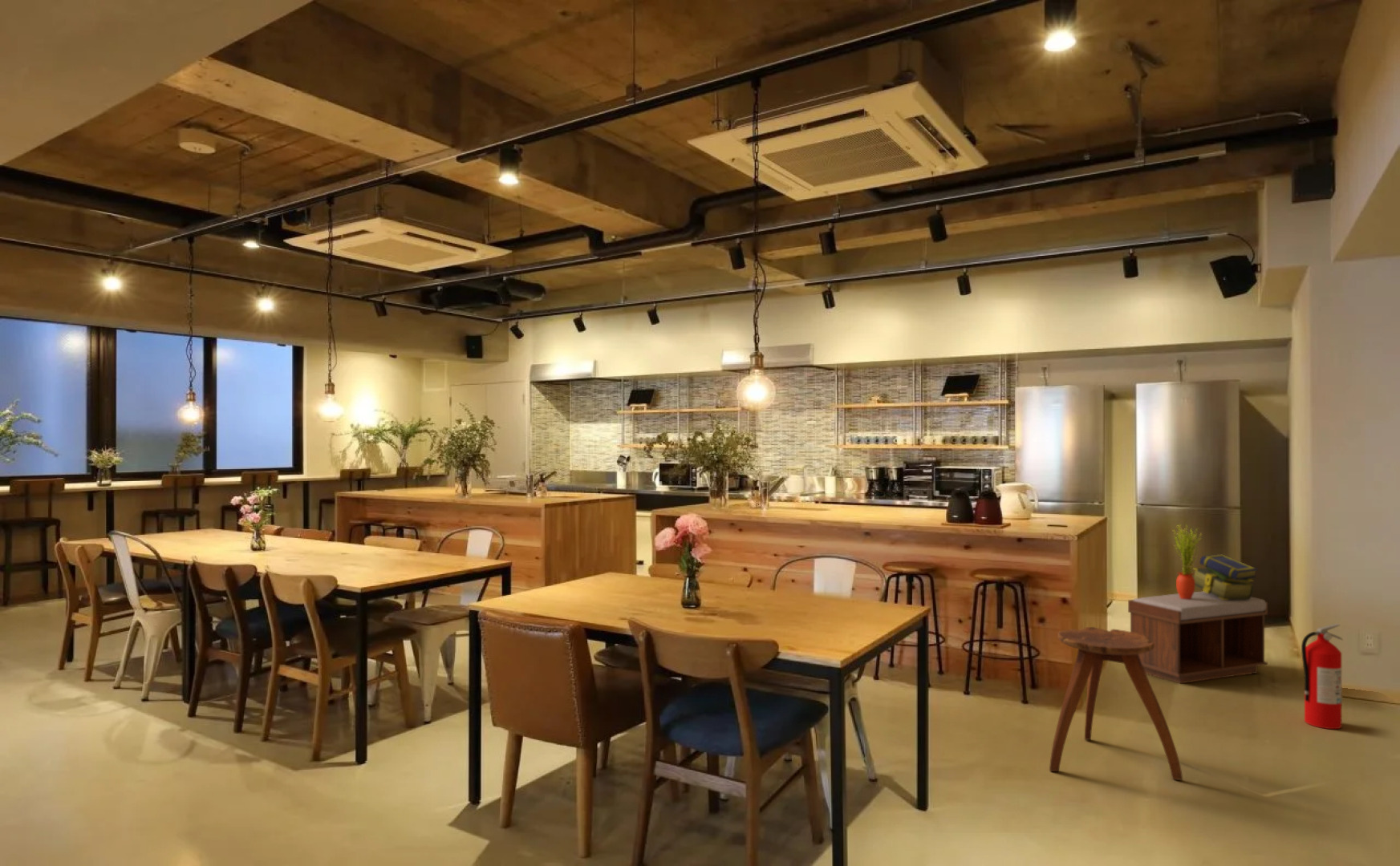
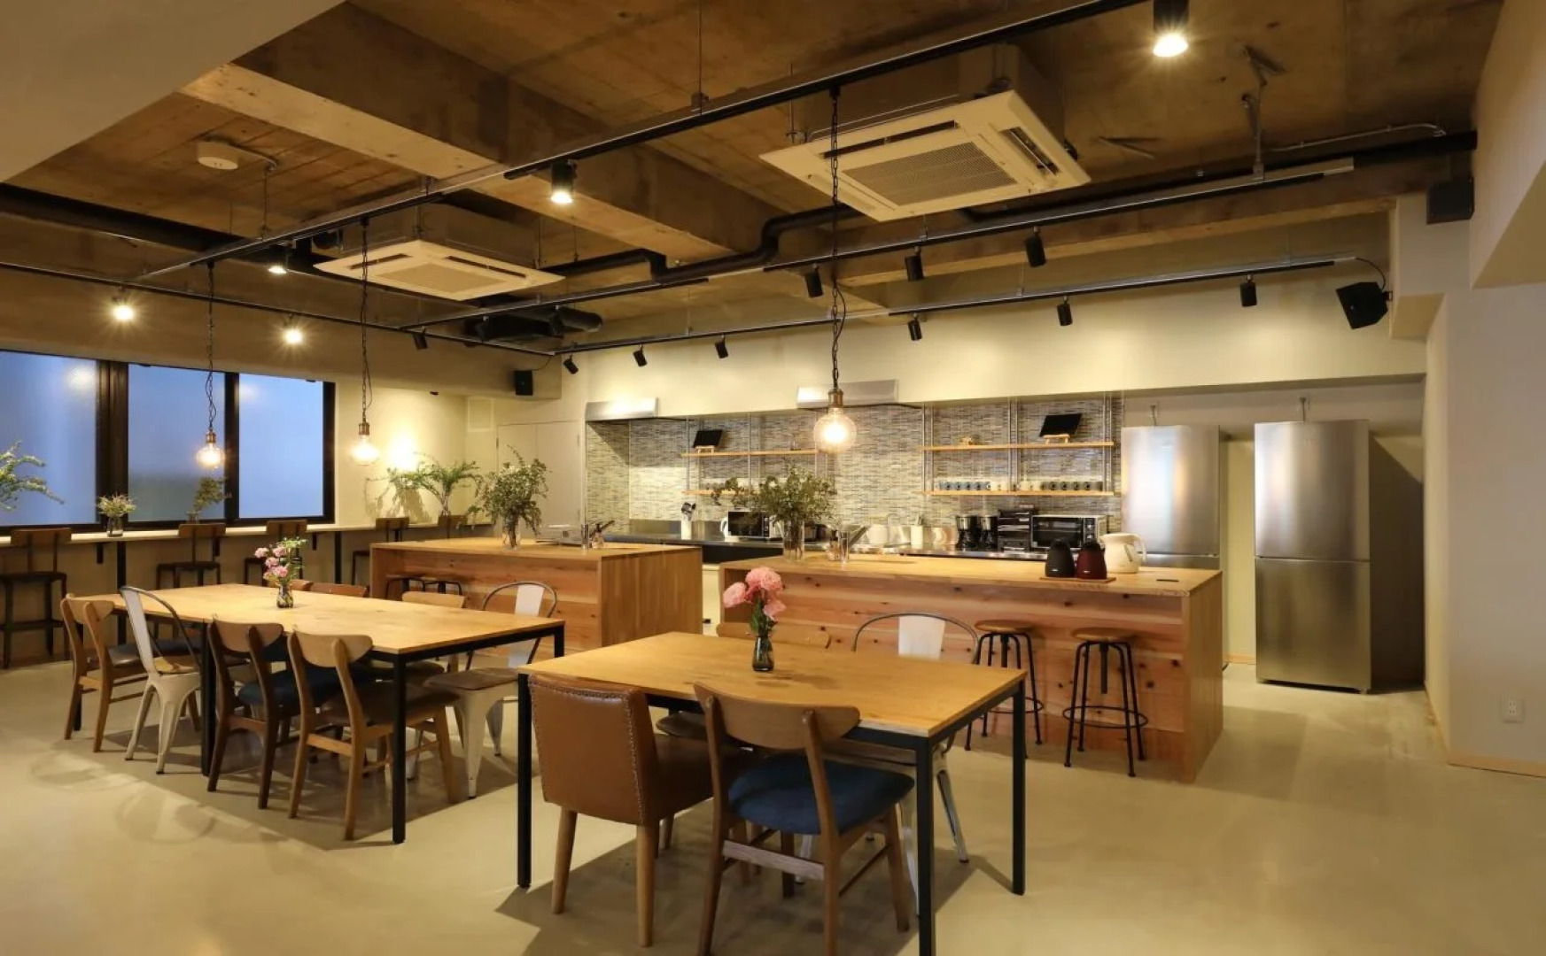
- fire extinguisher (1322, 674)
- bench (1198, 634)
- potted plant (1187, 561)
- stool (1095, 701)
- stack of books (1223, 578)
